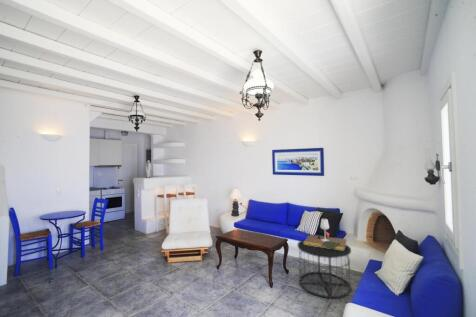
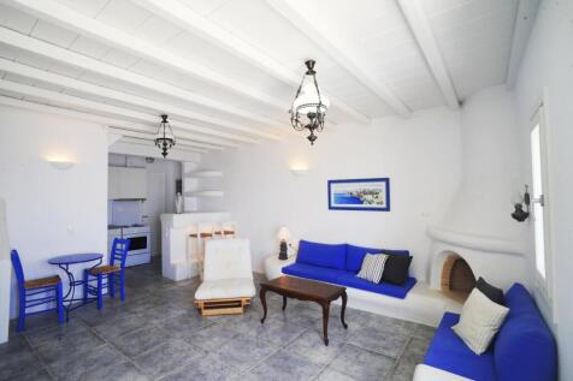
- side table (323, 266)
- cocktail glass (324, 230)
